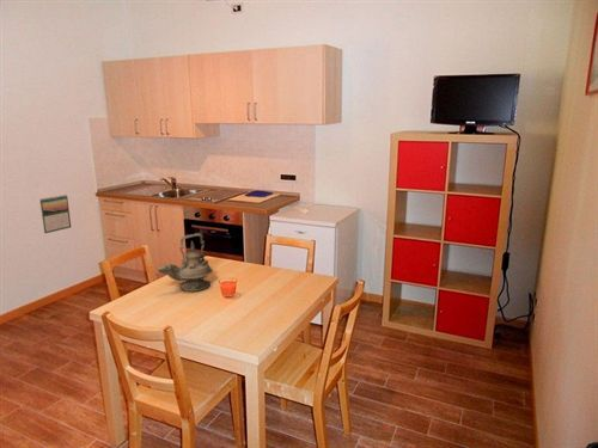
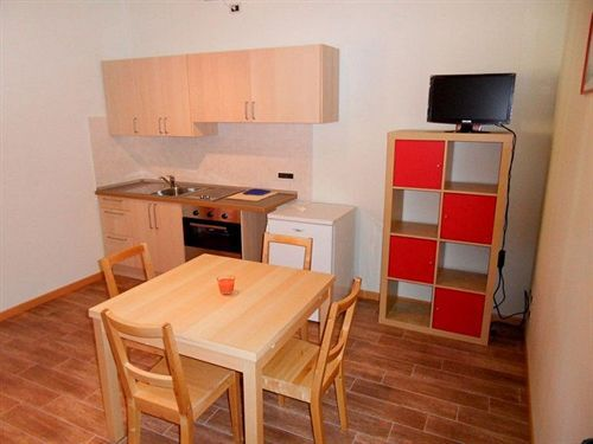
- teapot (183, 263)
- calendar (55, 213)
